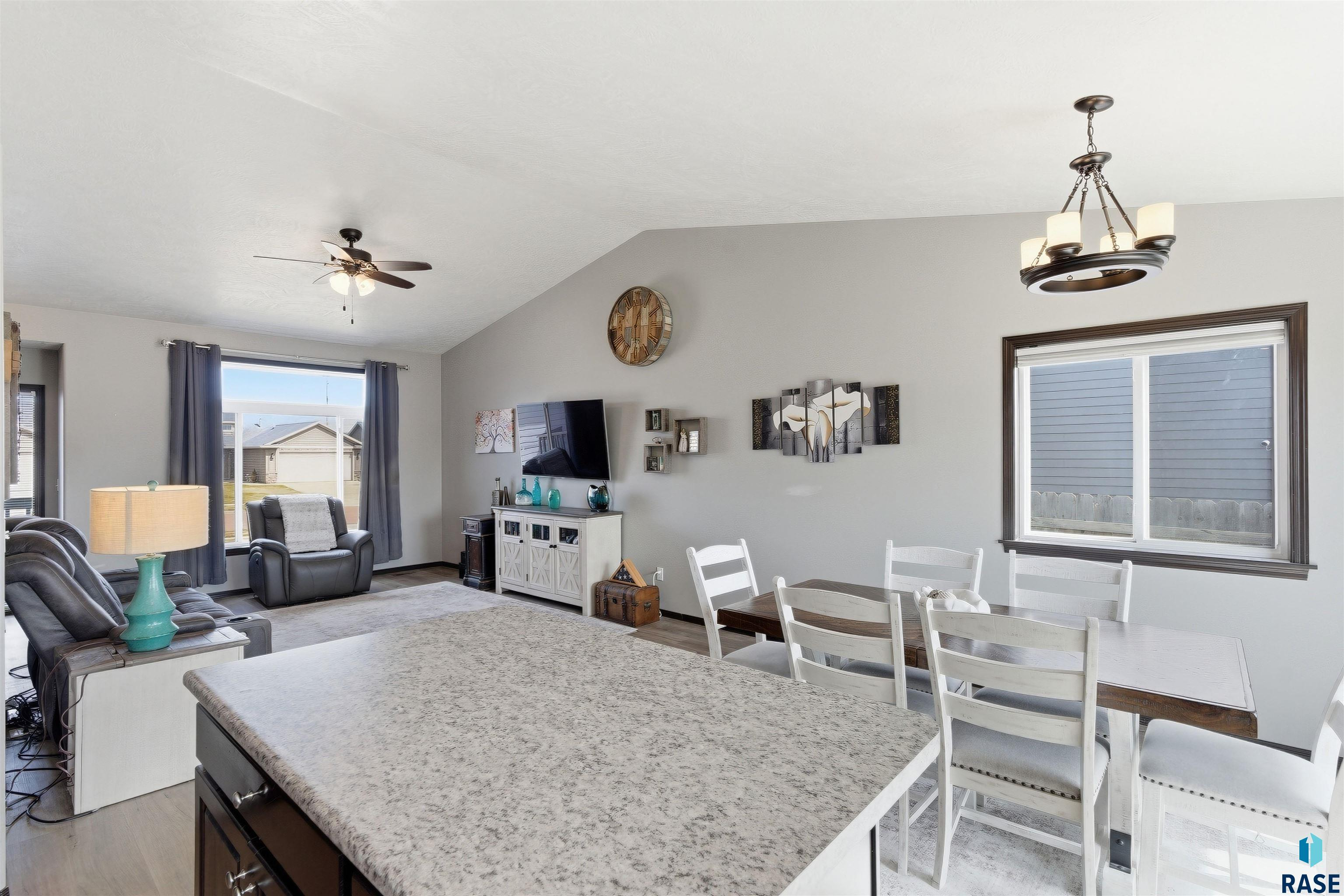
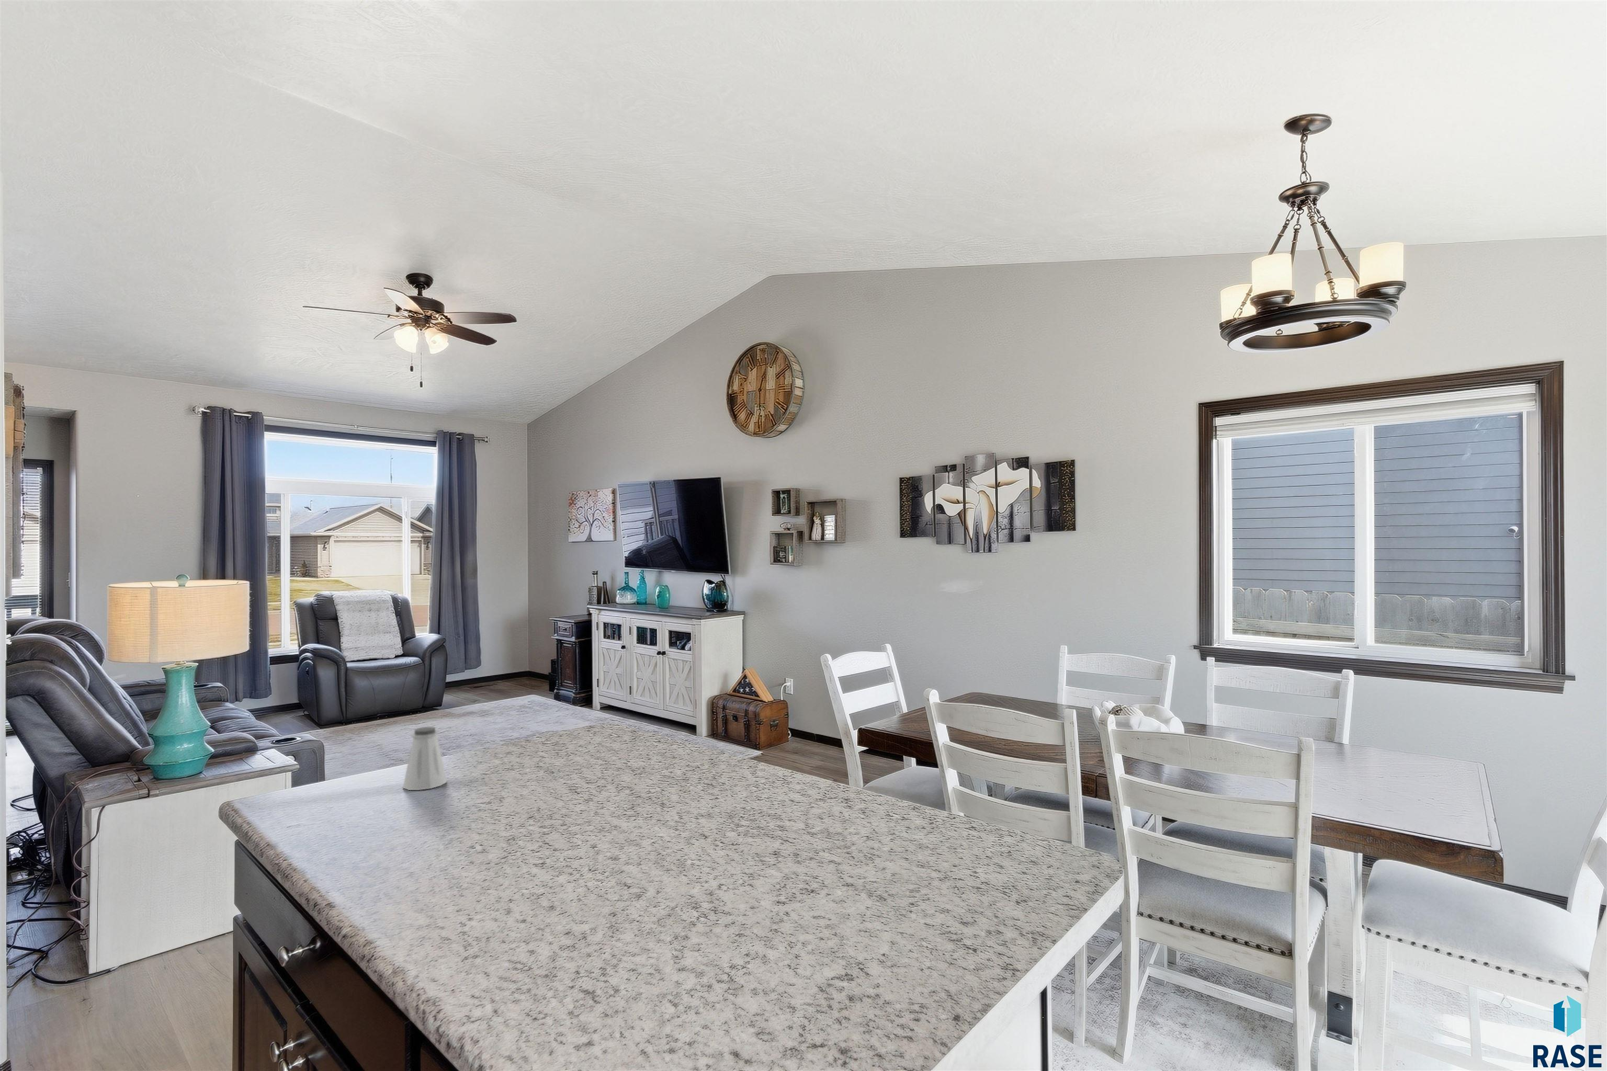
+ saltshaker (424, 757)
